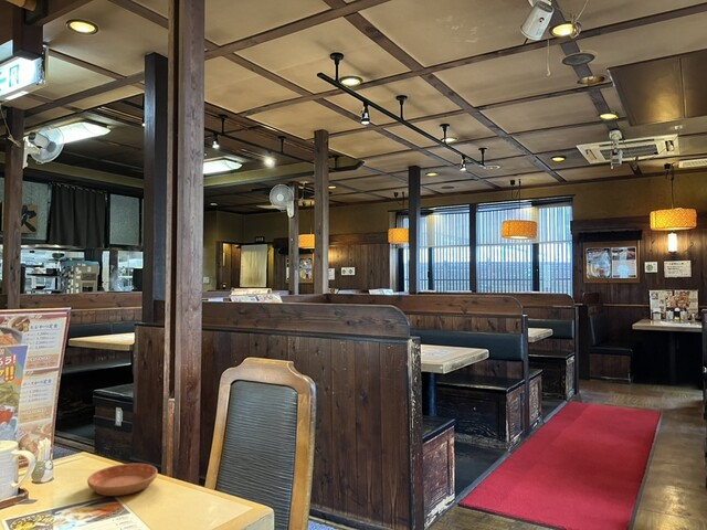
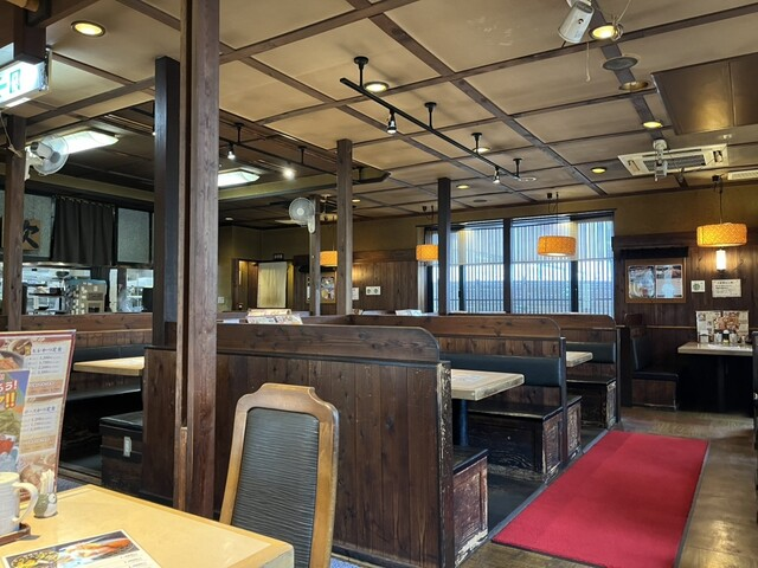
- saucer (123, 479)
